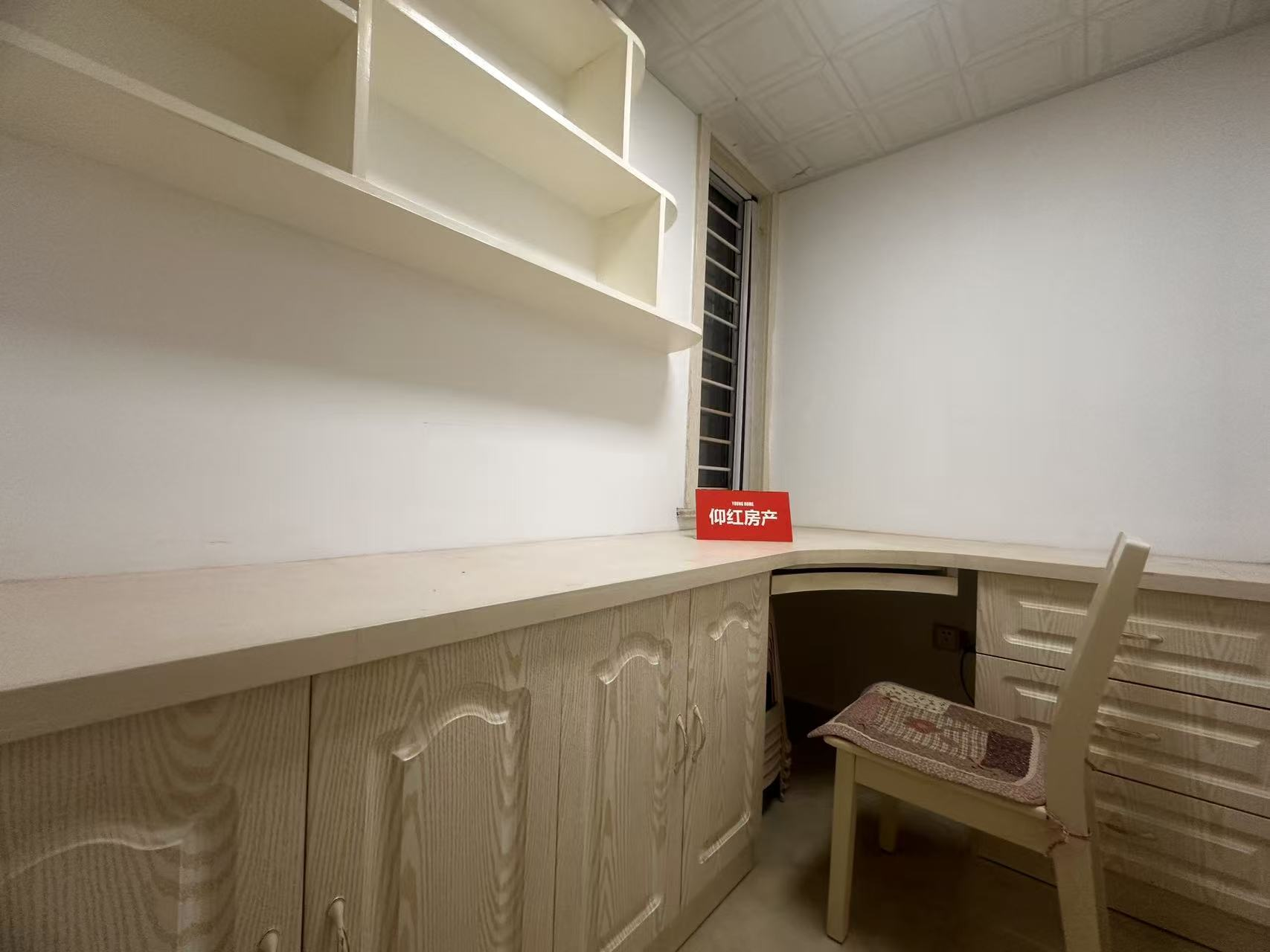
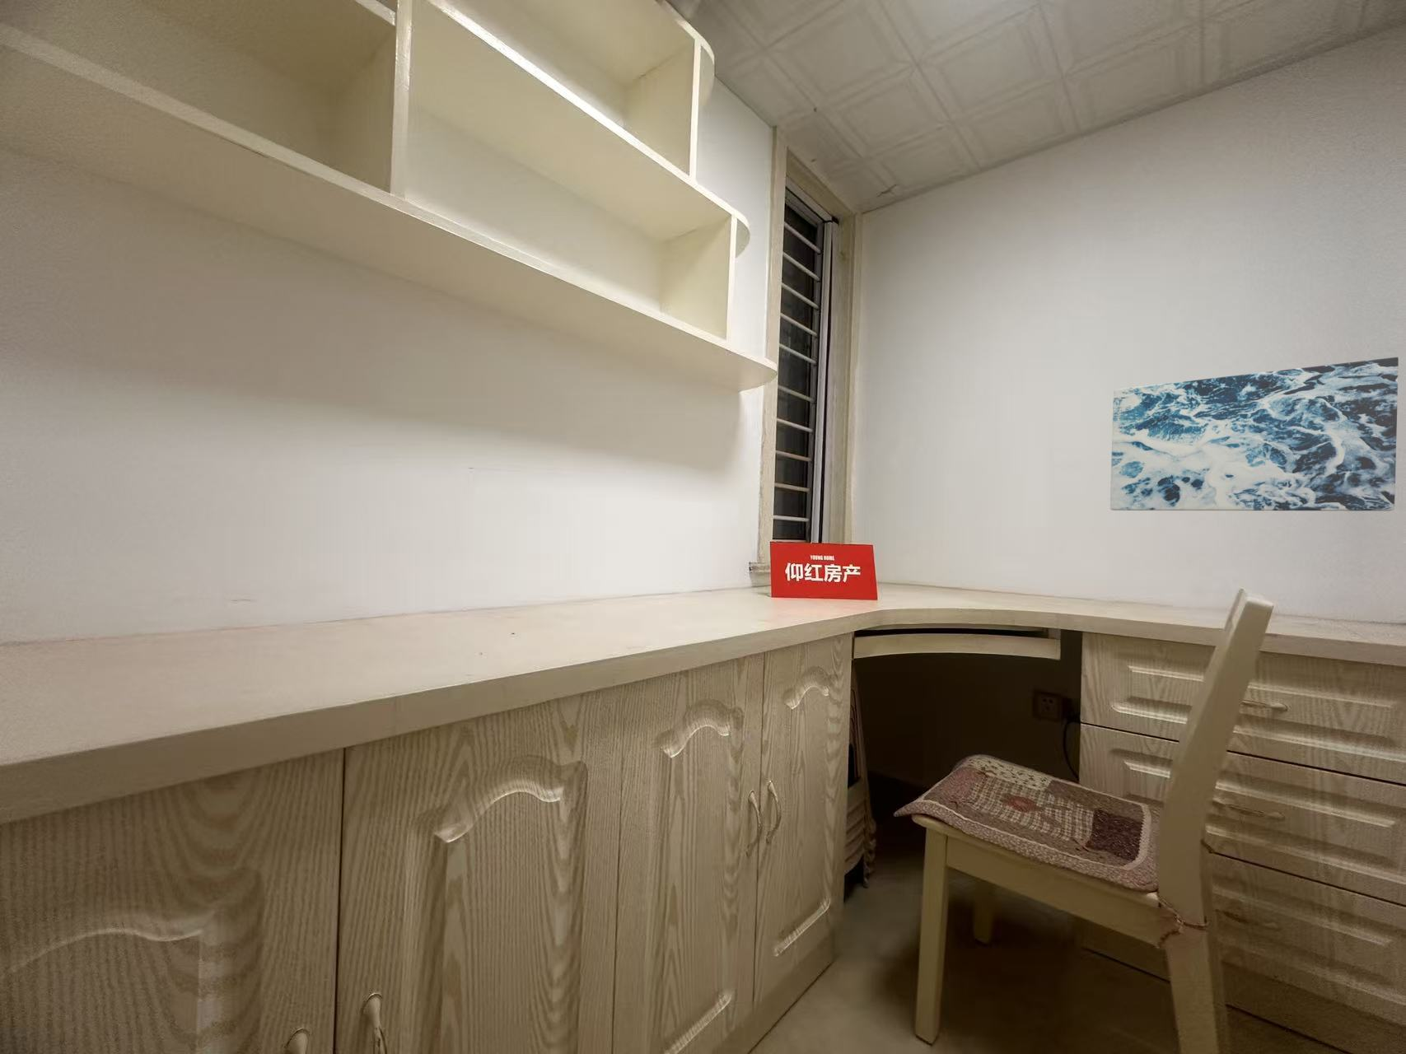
+ wall art (1237, 443)
